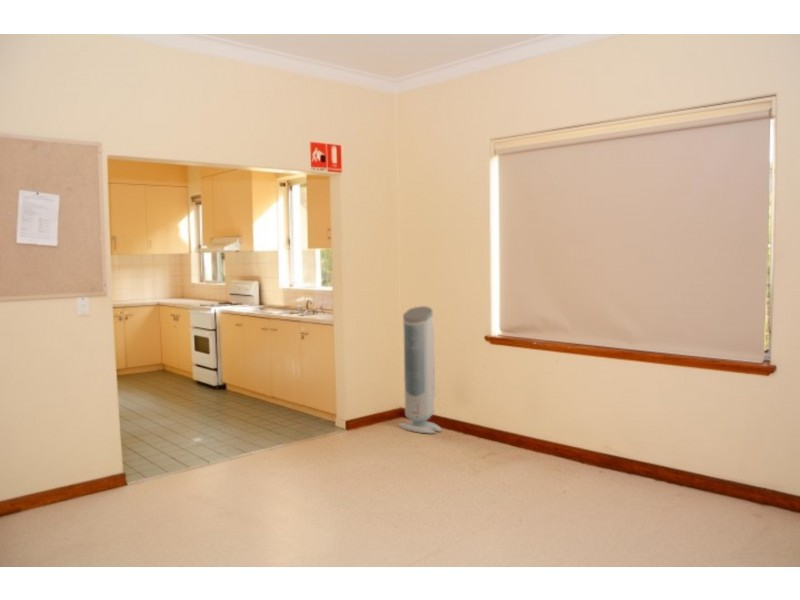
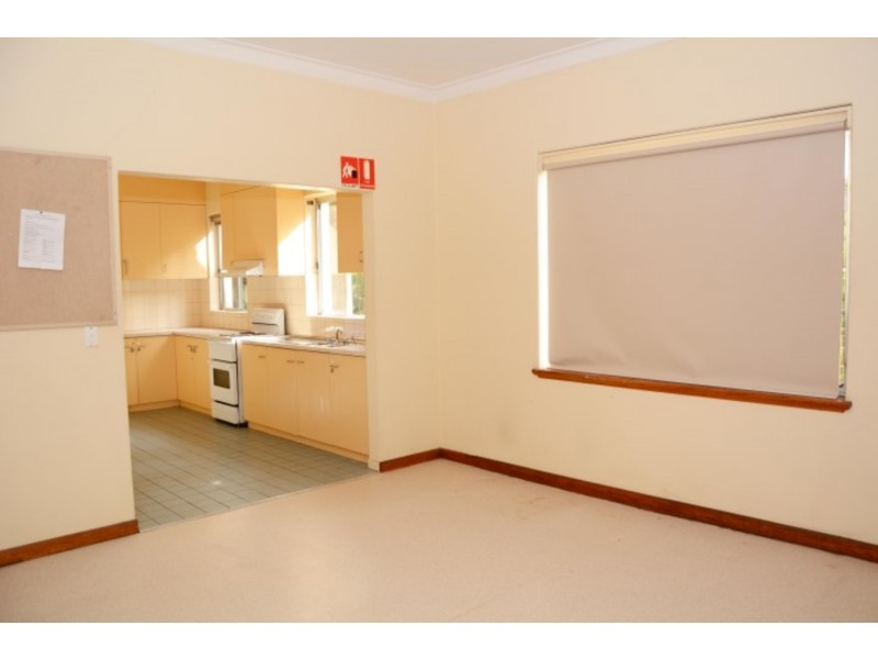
- air purifier (418, 367)
